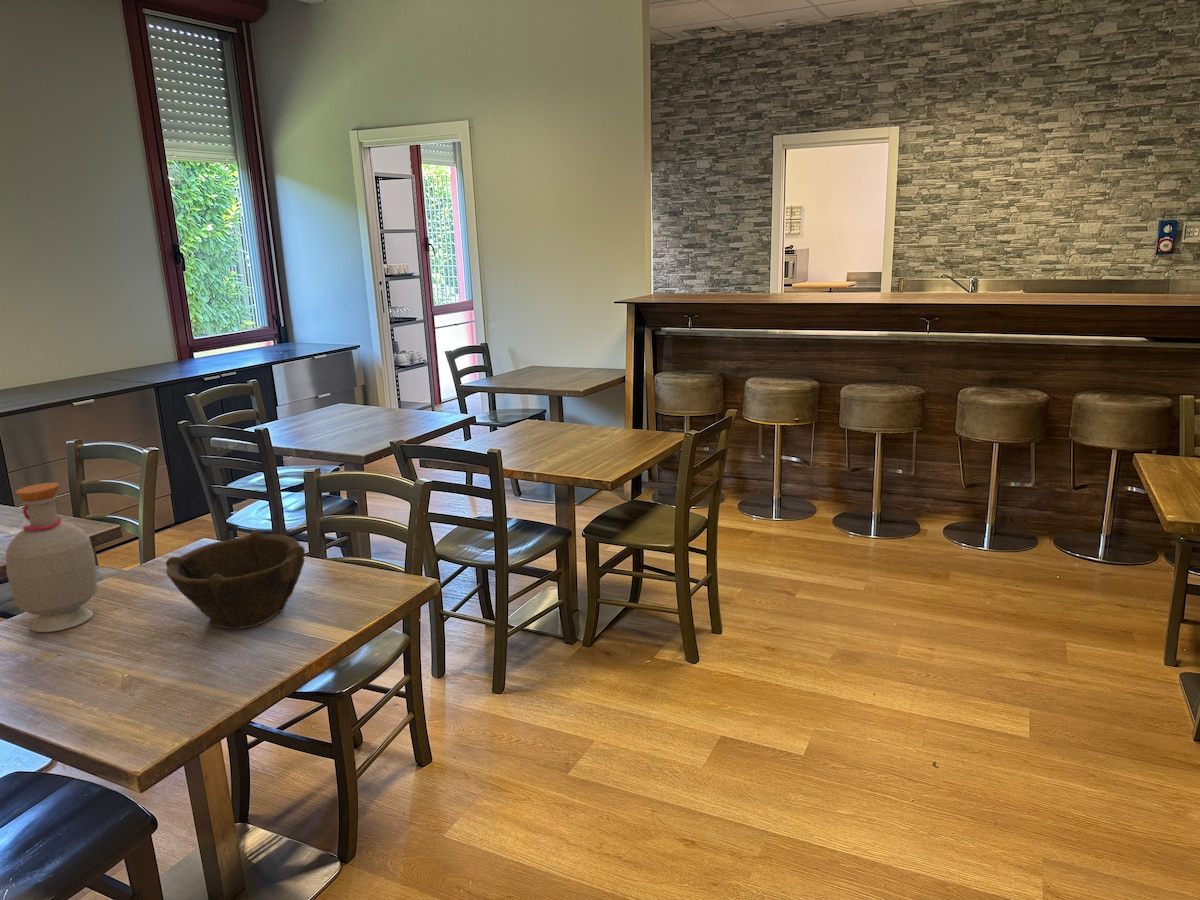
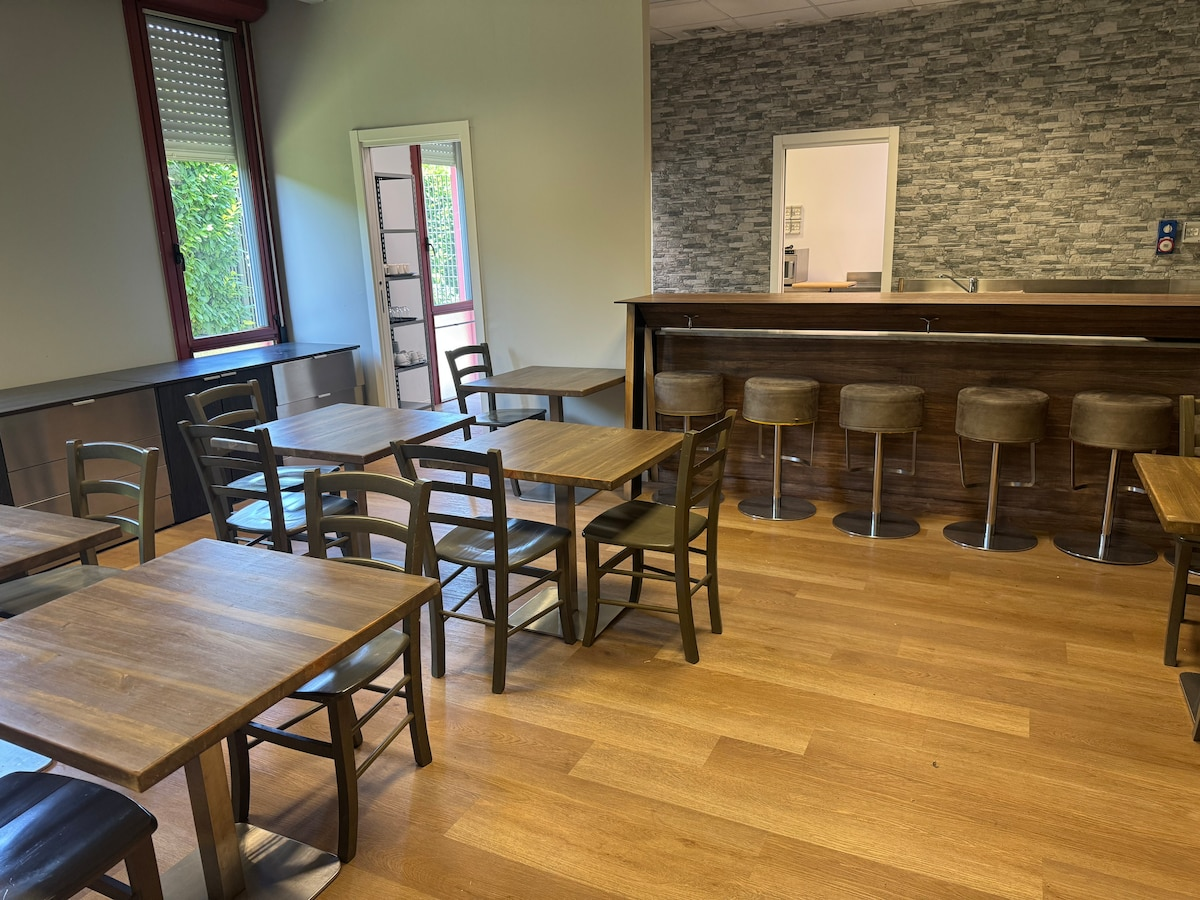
- bowl (238, 582)
- bottle (49, 554)
